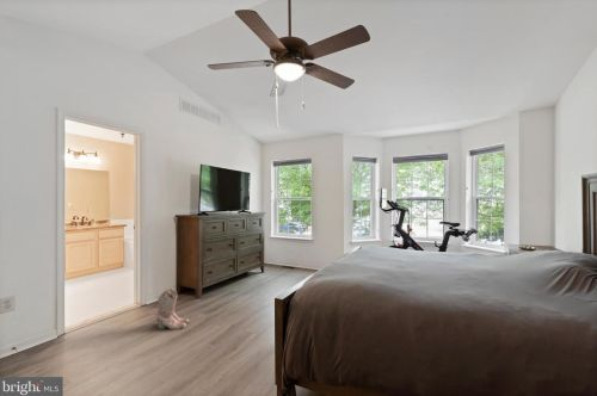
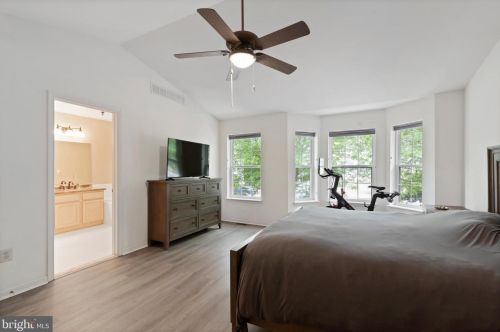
- boots (173, 307)
